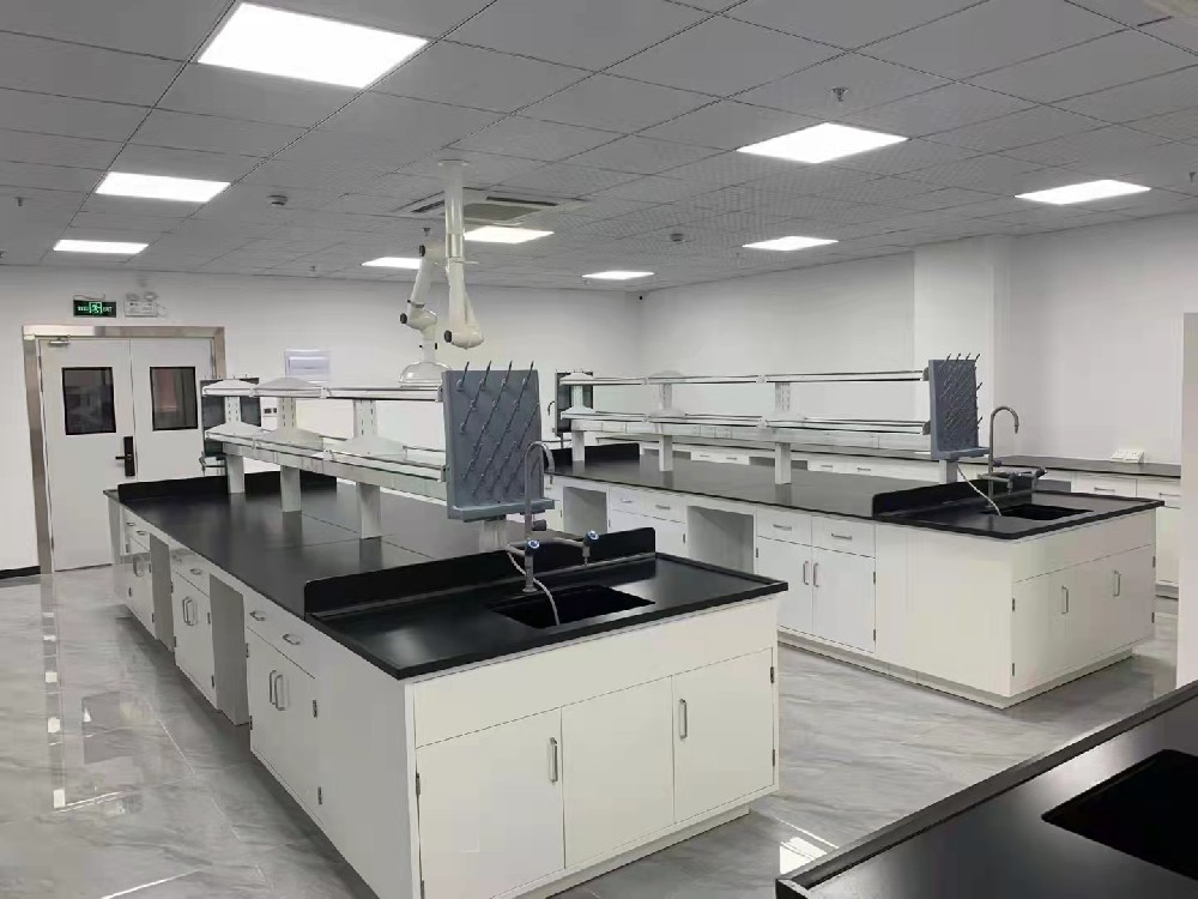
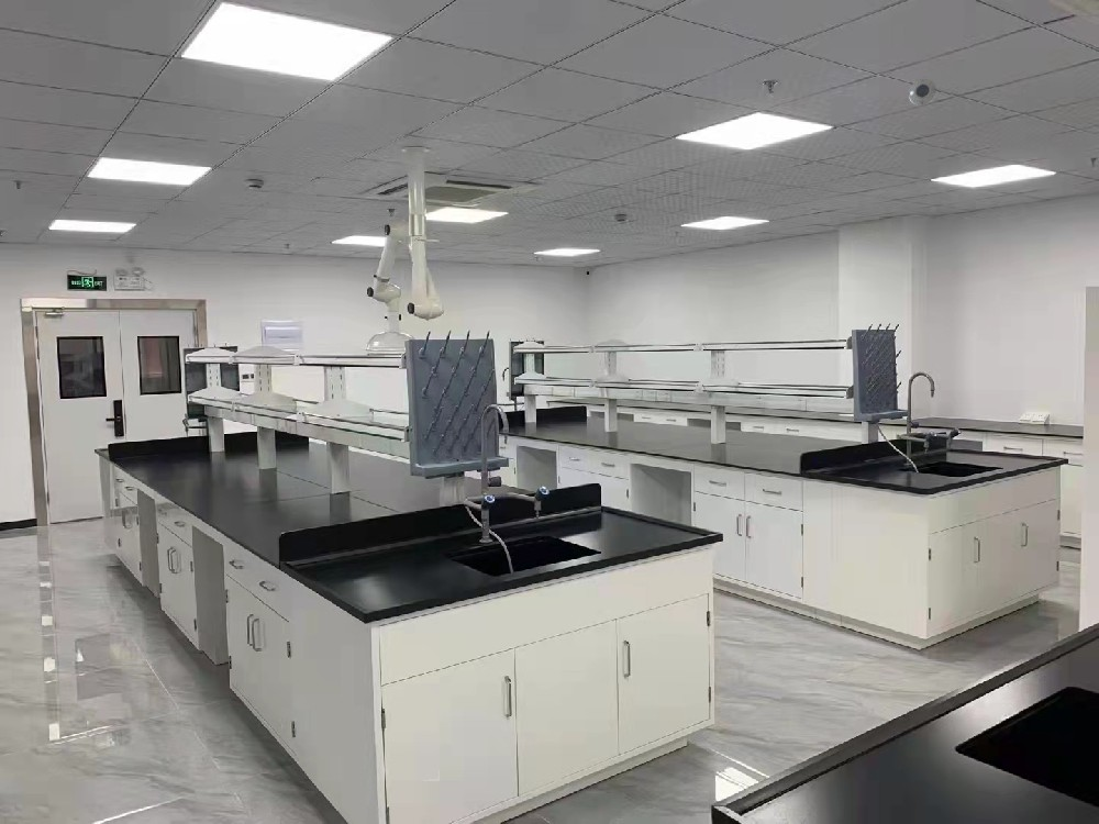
+ smoke detector (922, 91)
